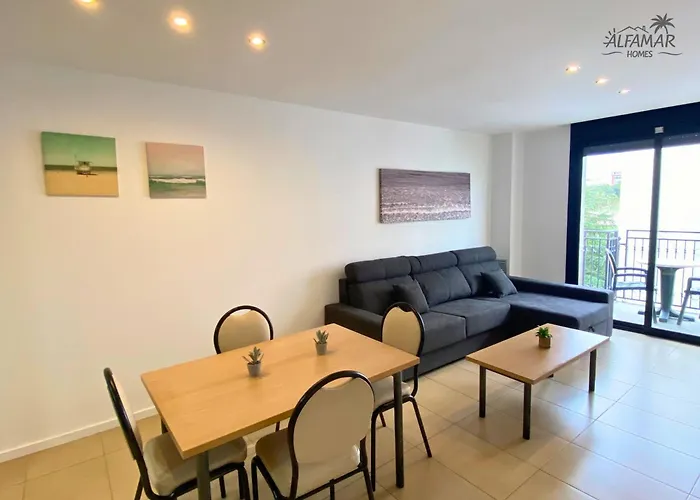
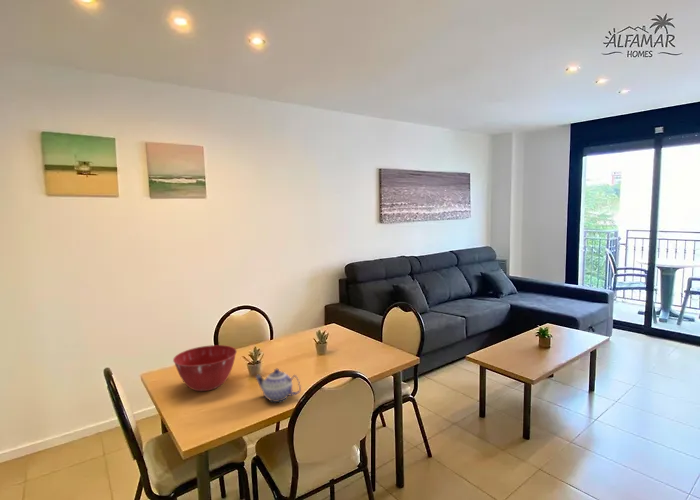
+ mixing bowl (206, 369)
+ teapot (277, 383)
